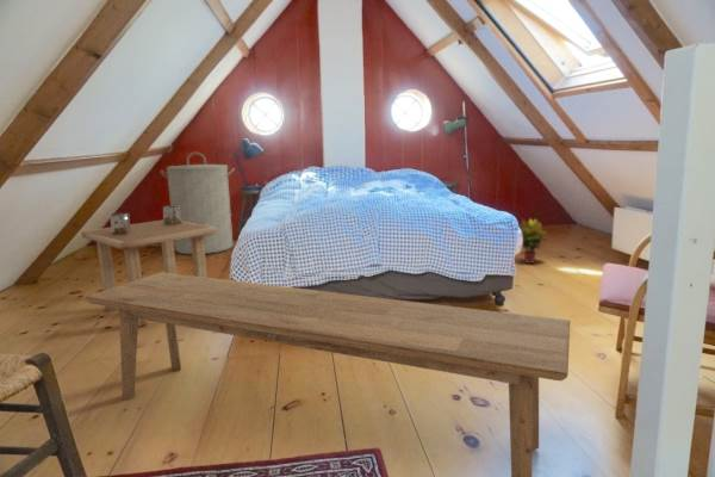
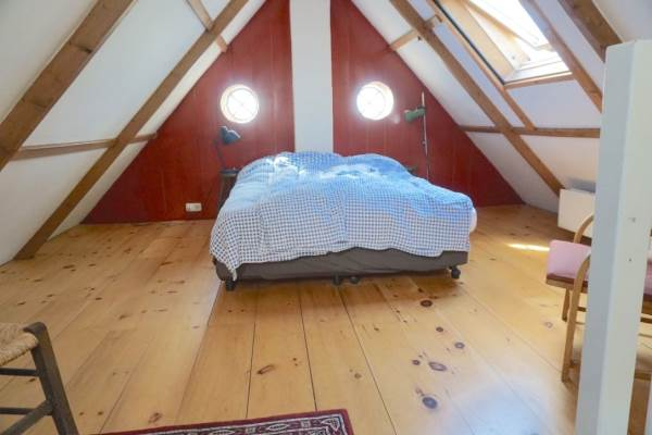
- laundry hamper (200, 200)
- bench (305, 347)
- potted plant (530, 240)
- side table (162, 255)
